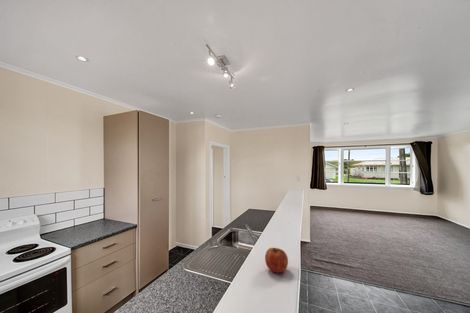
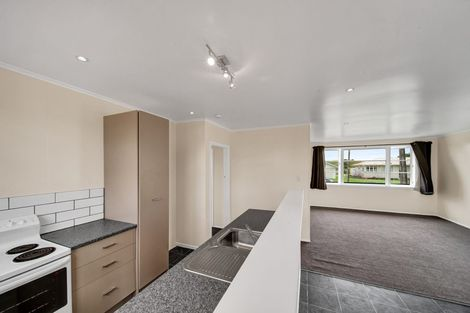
- fruit (276, 258)
